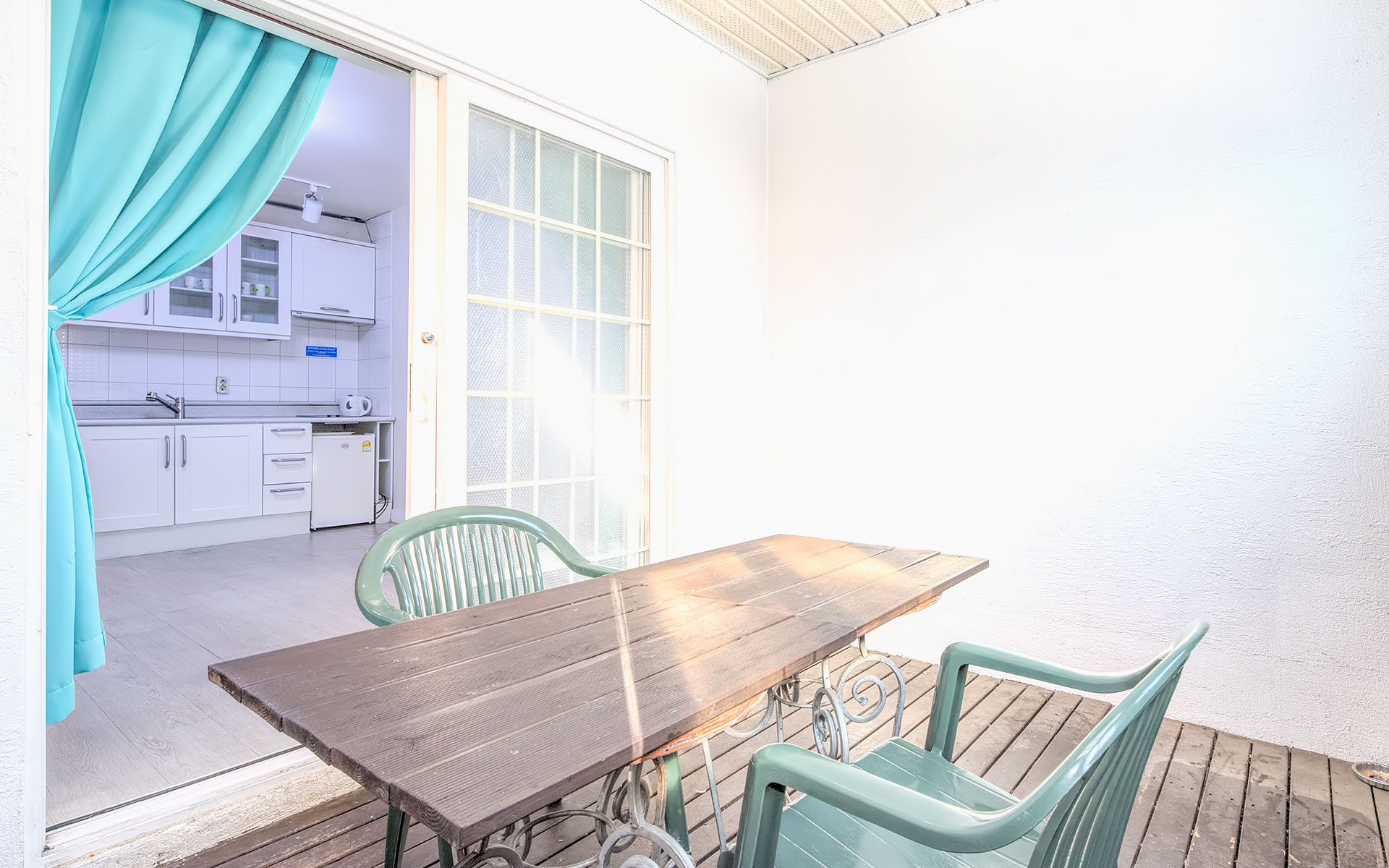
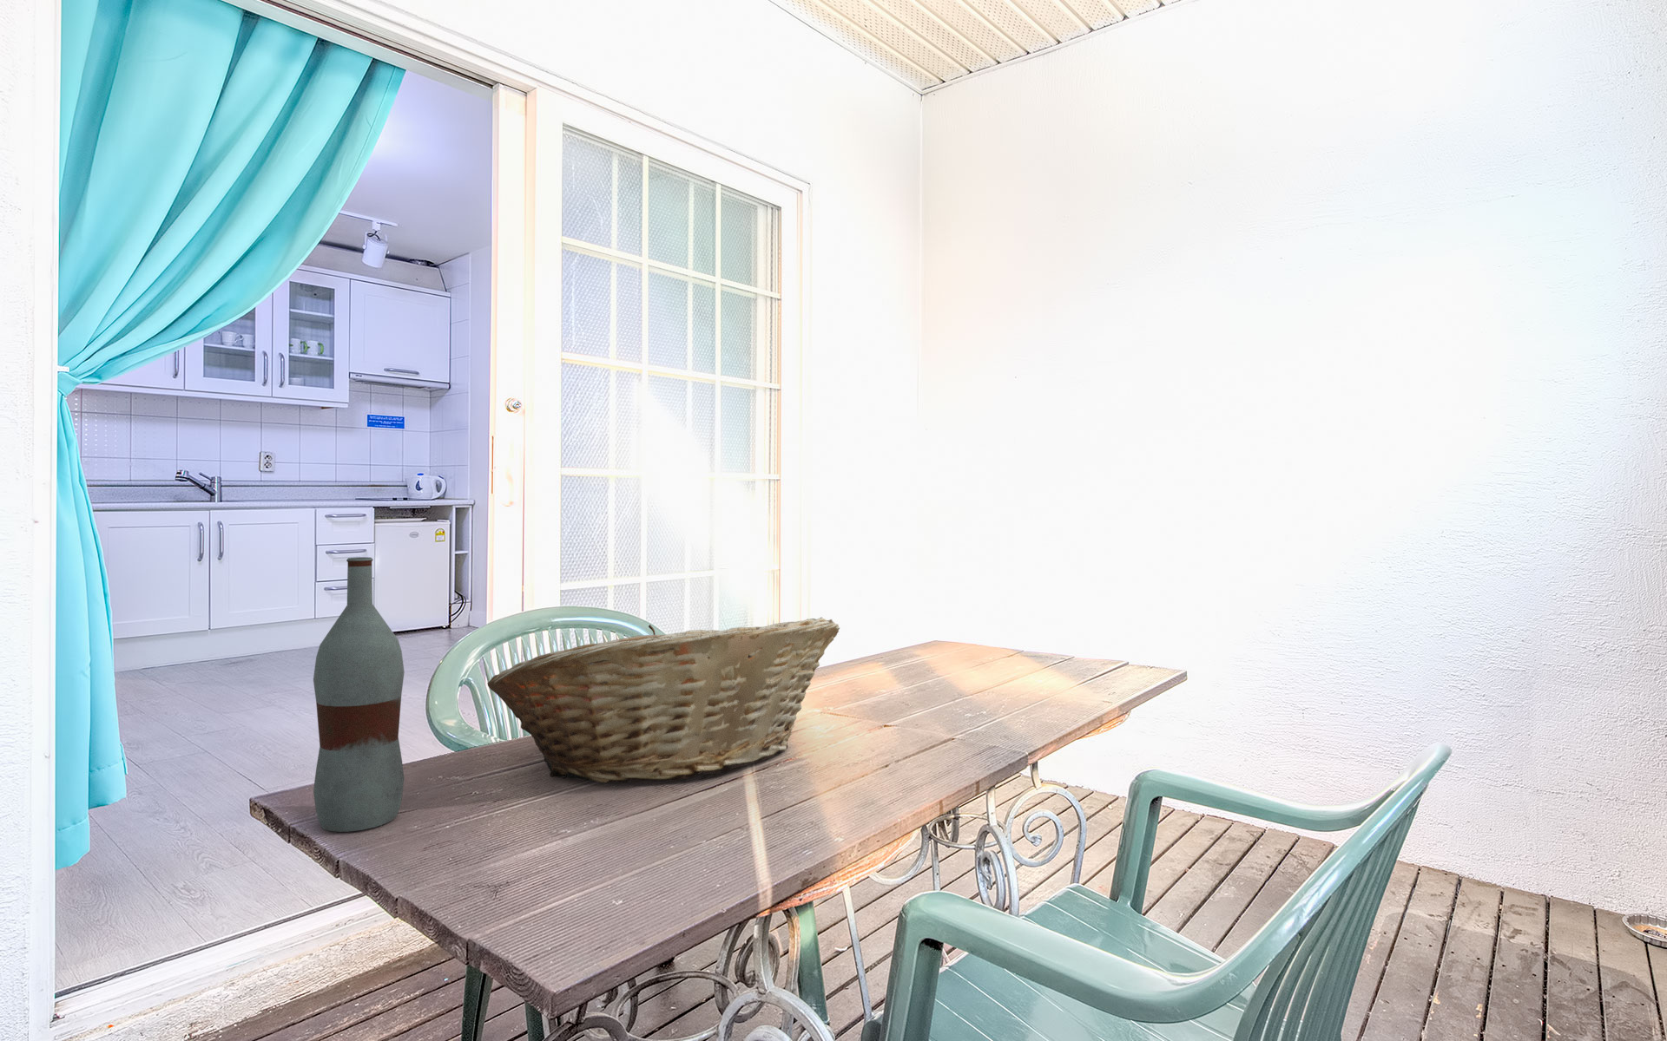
+ bottle (360, 688)
+ fruit basket (676, 684)
